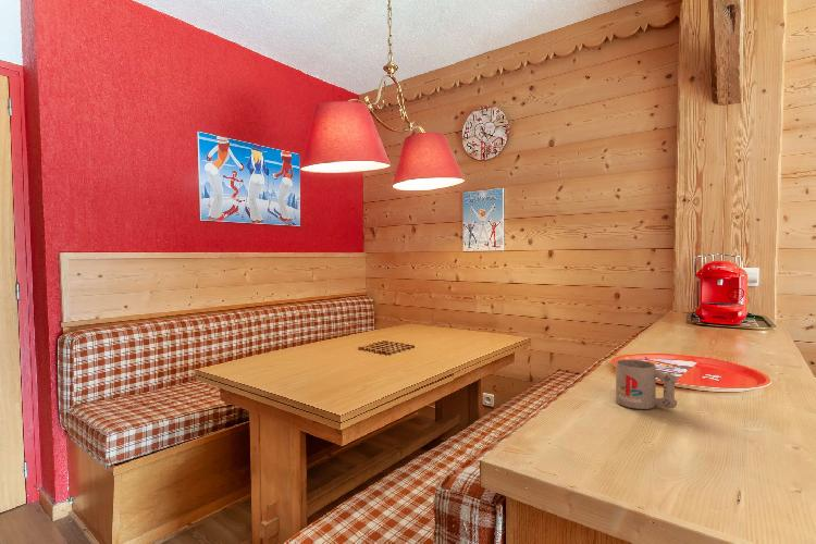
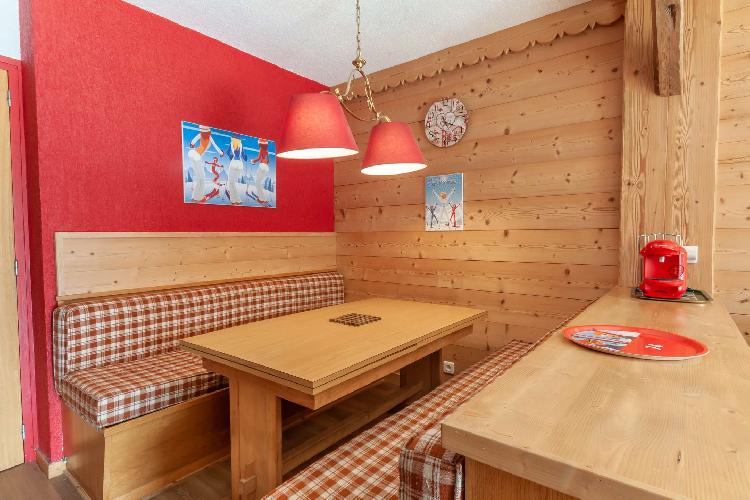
- mug (645, 385)
